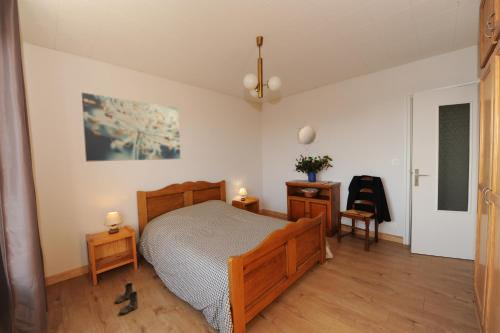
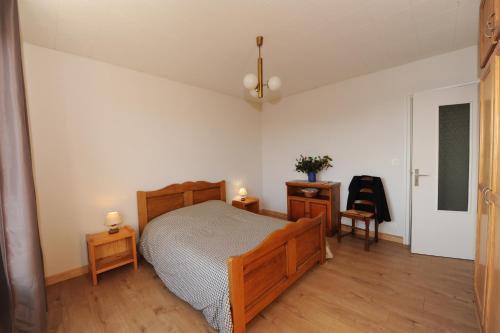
- home mirror (306, 135)
- wall art (138, 131)
- boots (126, 298)
